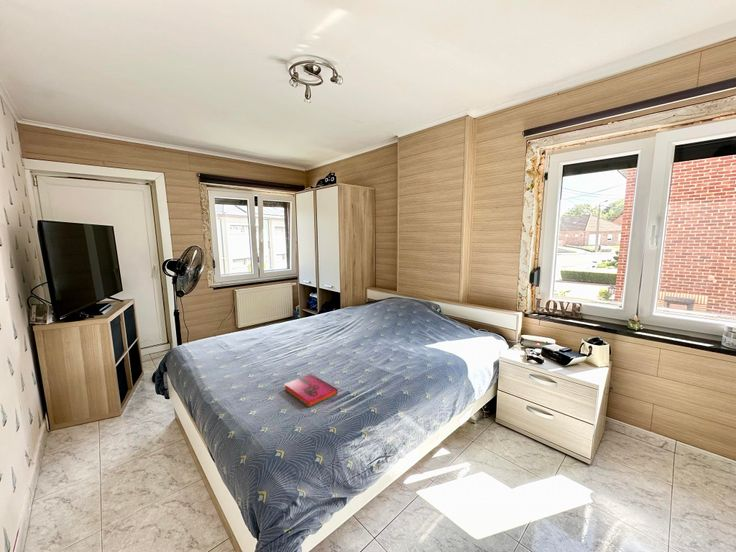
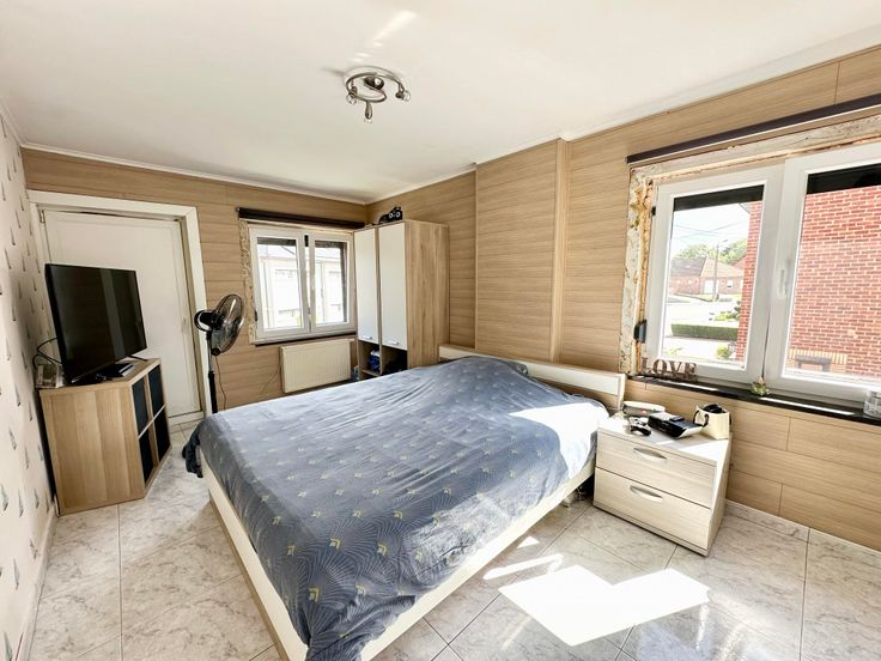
- hardback book (310, 388)
